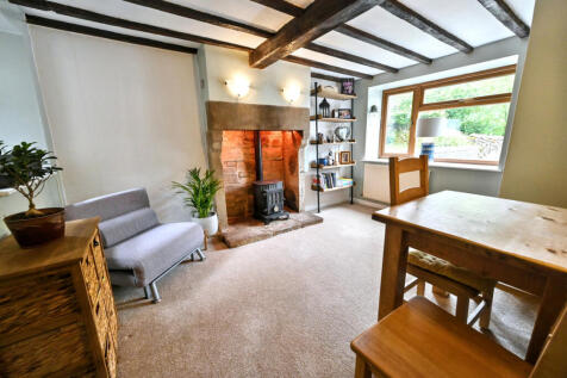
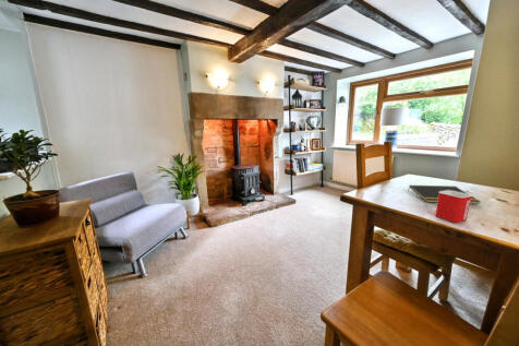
+ mug (455, 205)
+ notepad (439, 191)
